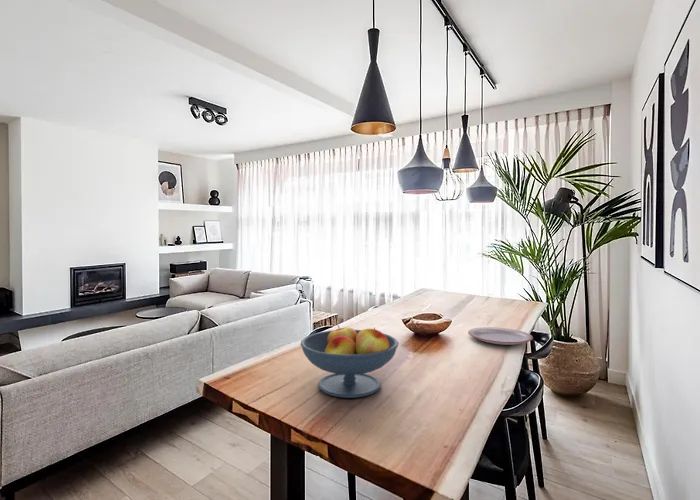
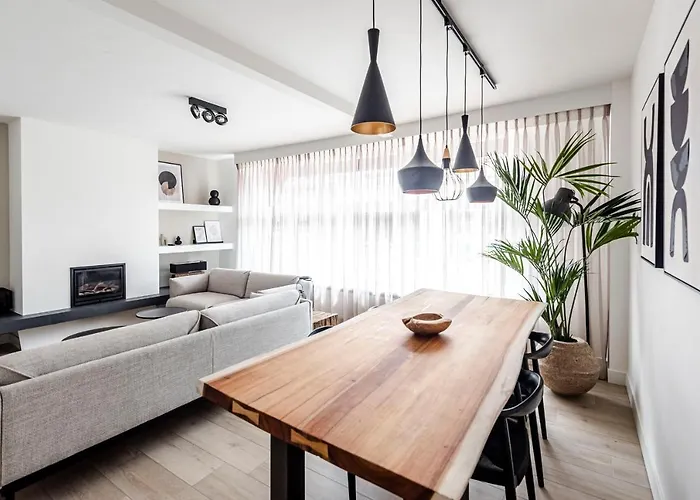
- fruit bowl (349, 355)
- plate (499, 336)
